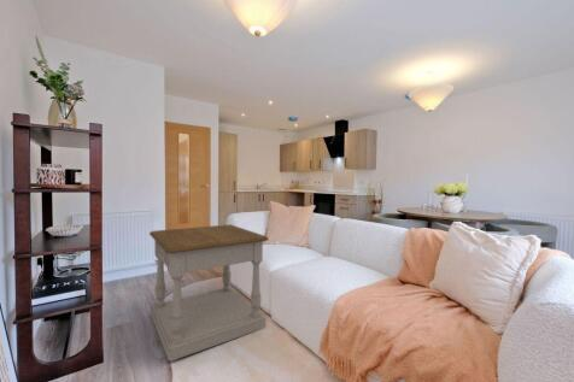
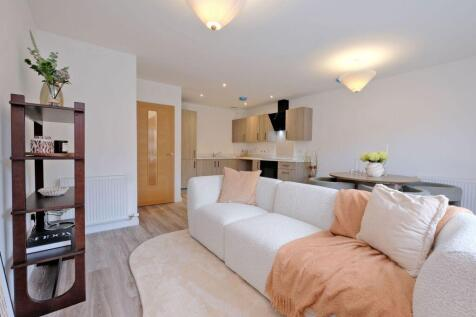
- side table (205, 269)
